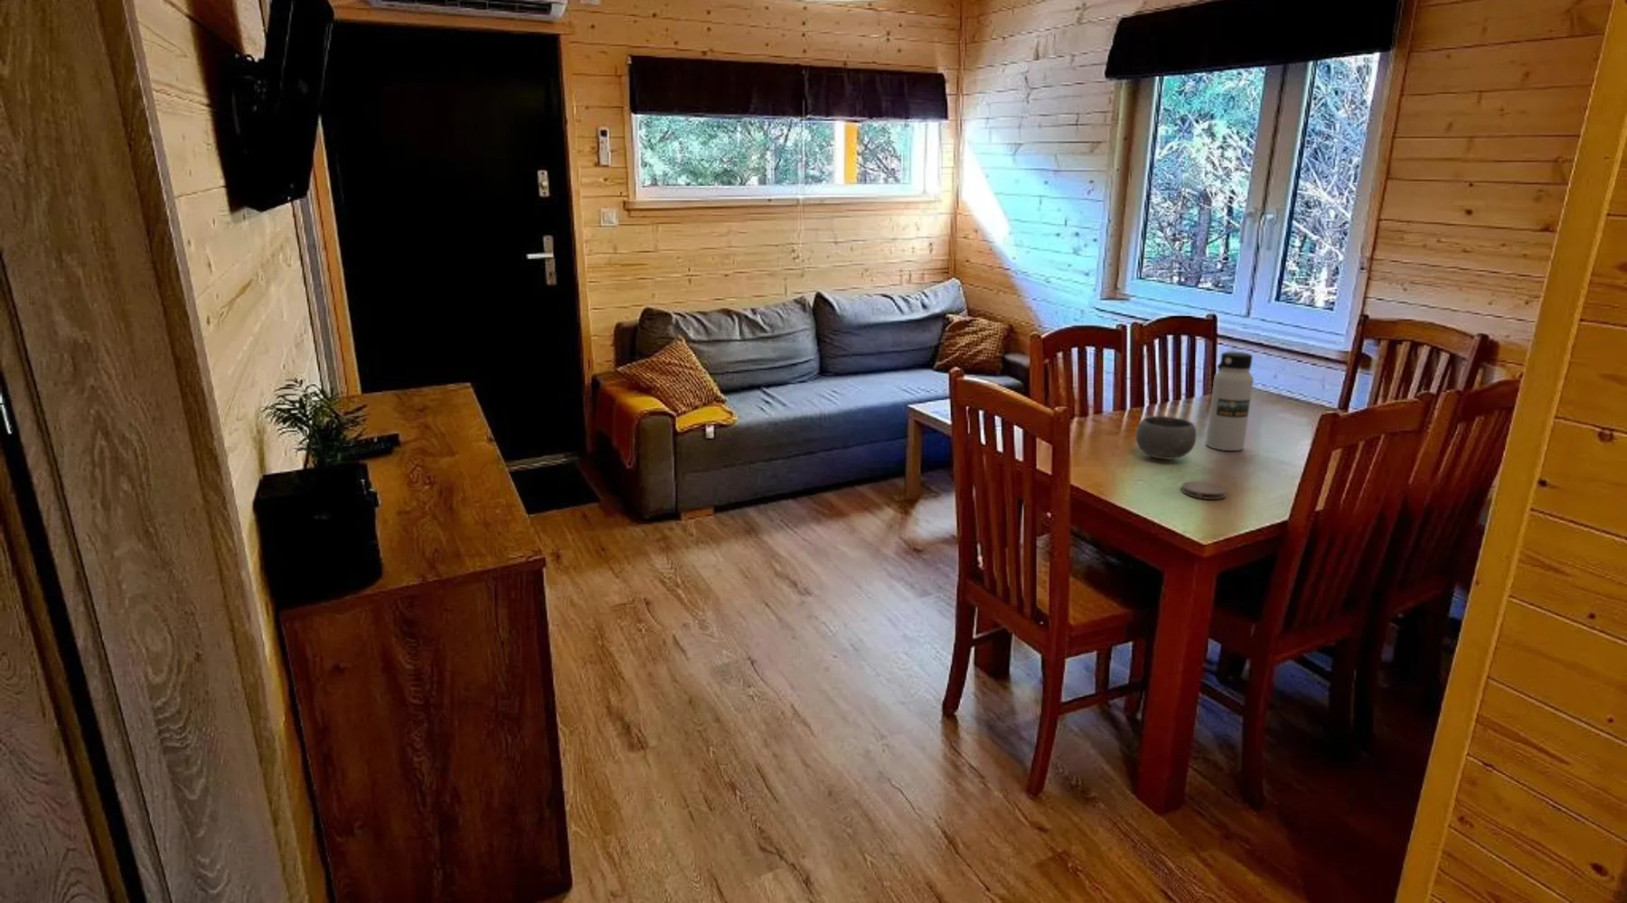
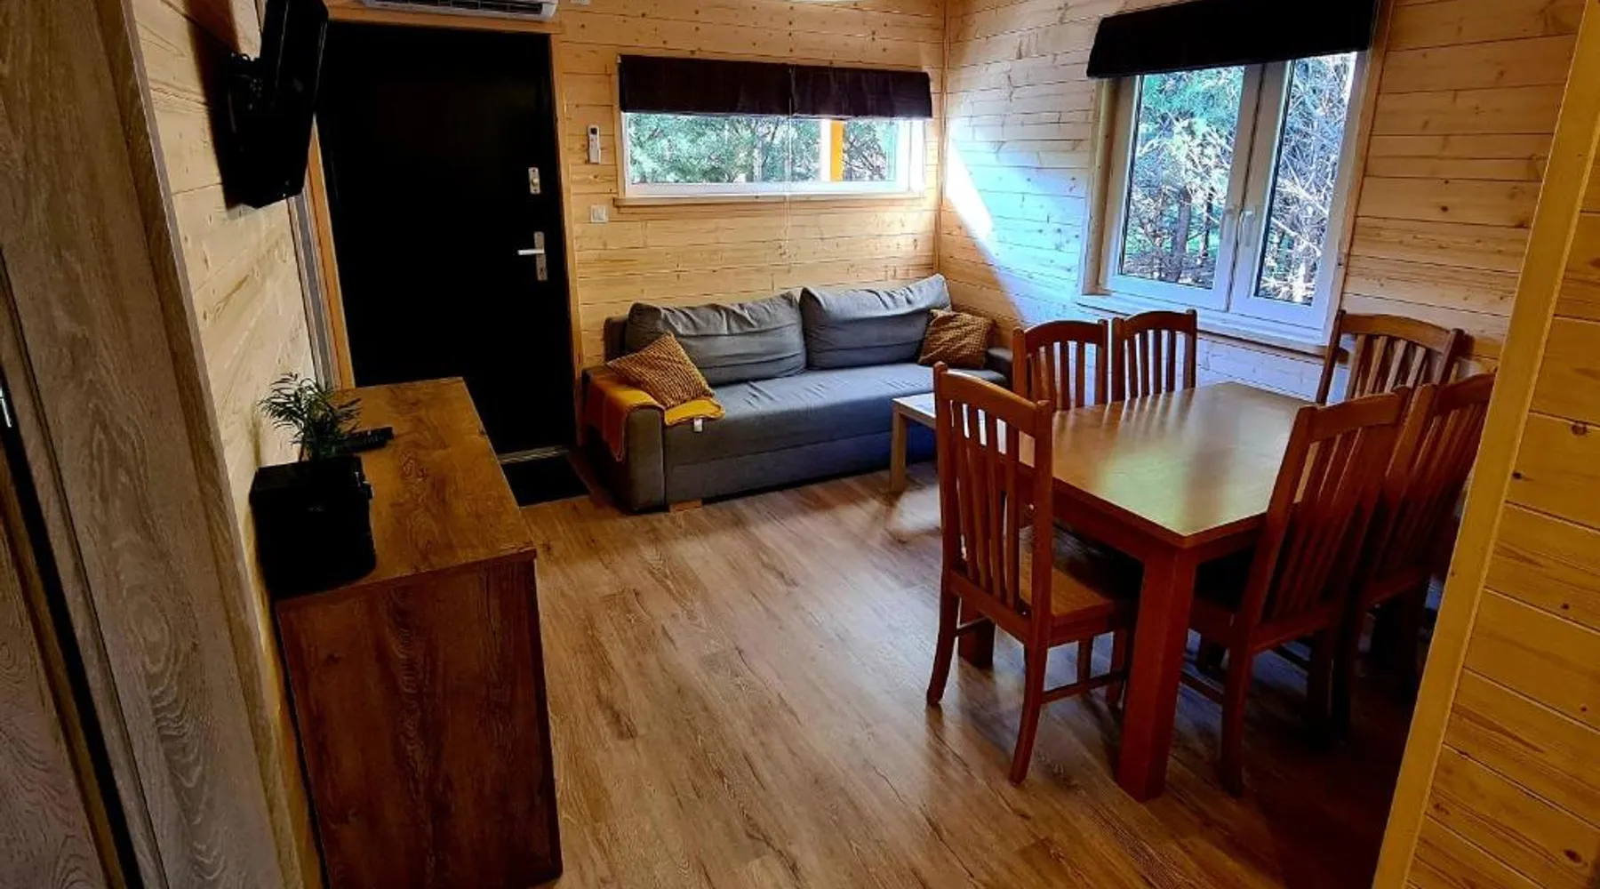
- bowl (1164, 439)
- coaster (1204, 489)
- water bottle (1230, 400)
